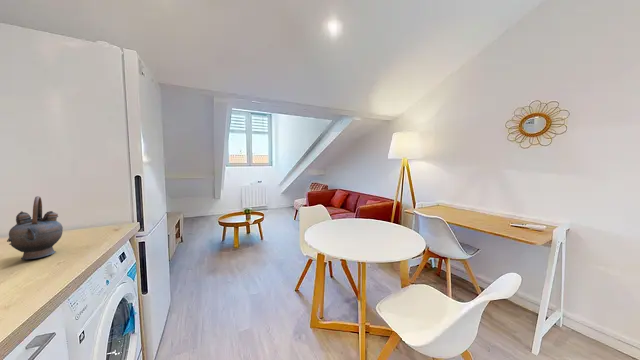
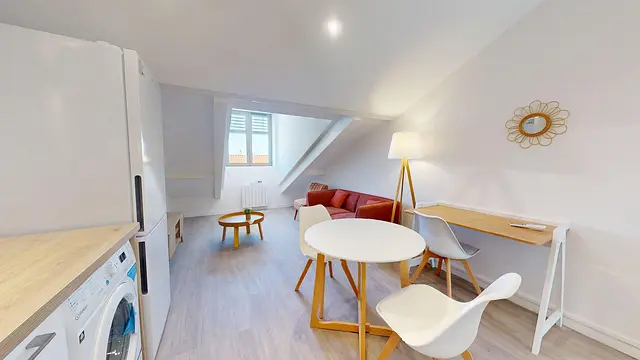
- teapot (35, 227)
